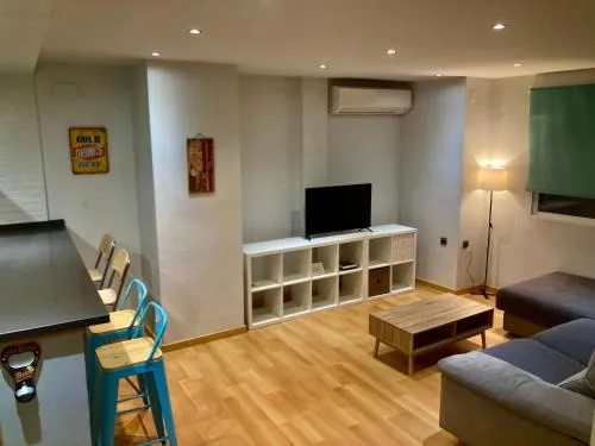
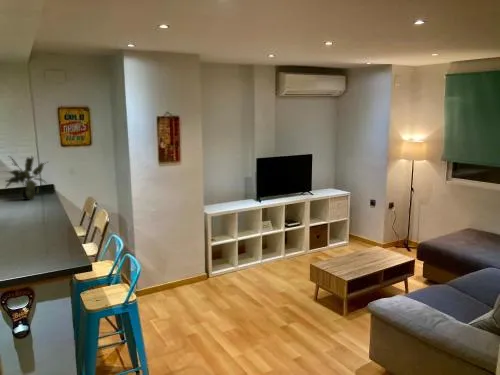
+ potted plant (24, 177)
